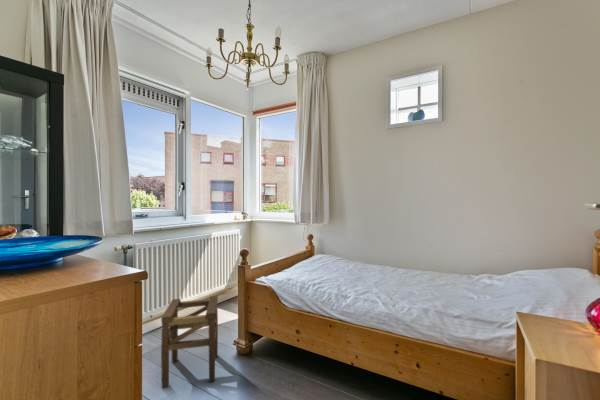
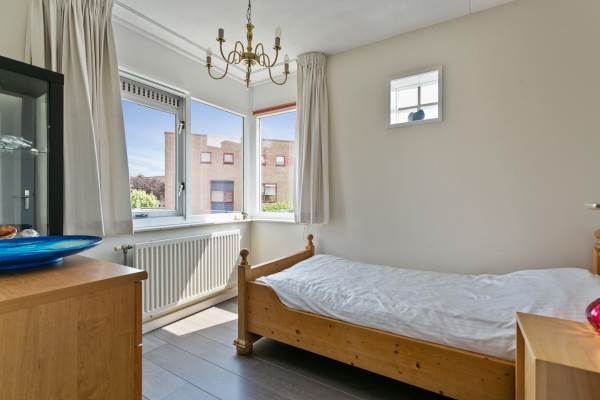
- stool (192, 340)
